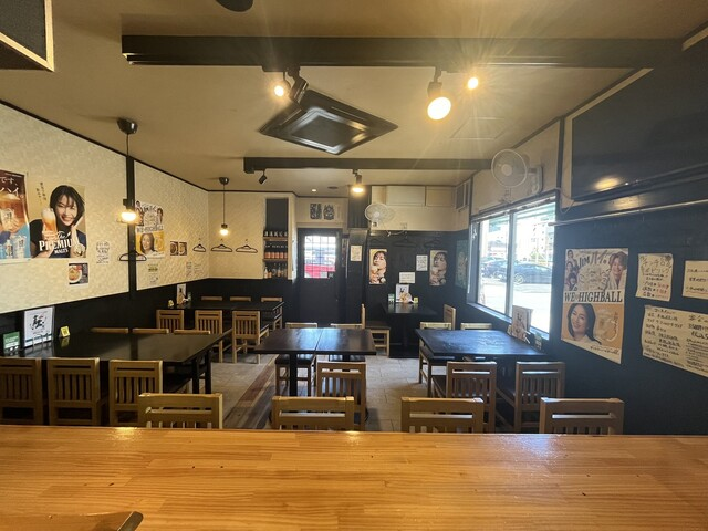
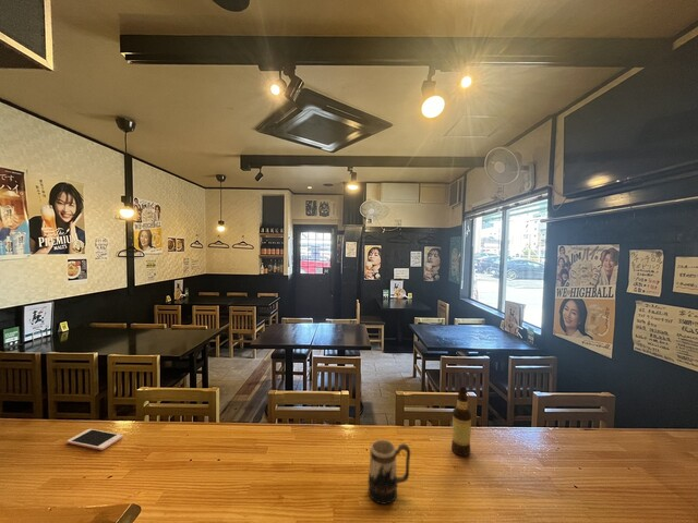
+ bottle (461, 419)
+ cell phone (95, 438)
+ beer mug (389, 469)
